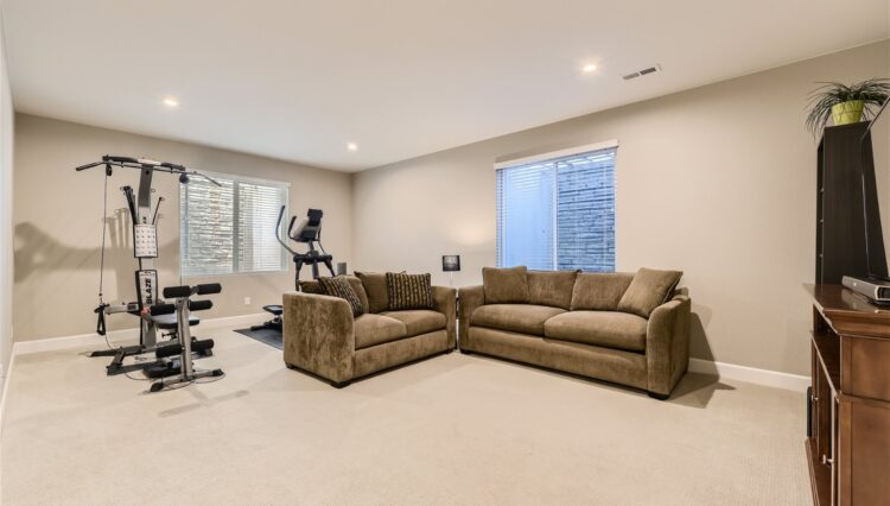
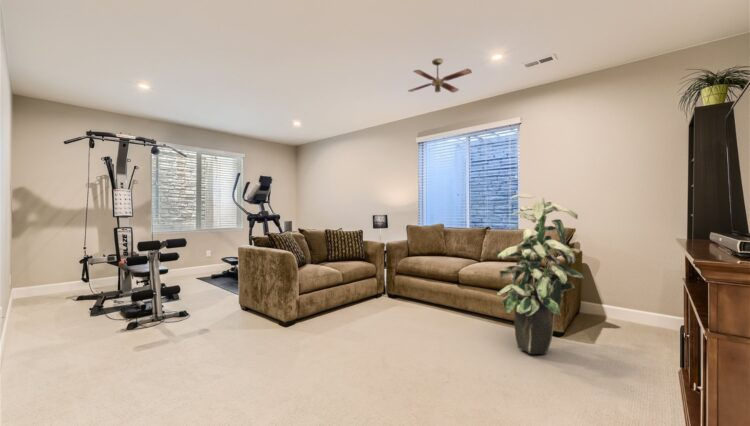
+ indoor plant (533, 271)
+ ceiling fan (437, 76)
